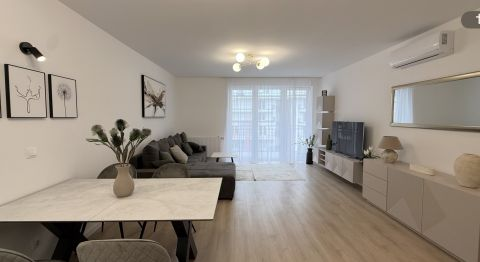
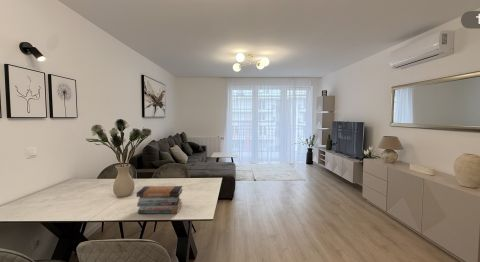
+ book stack (160, 199)
